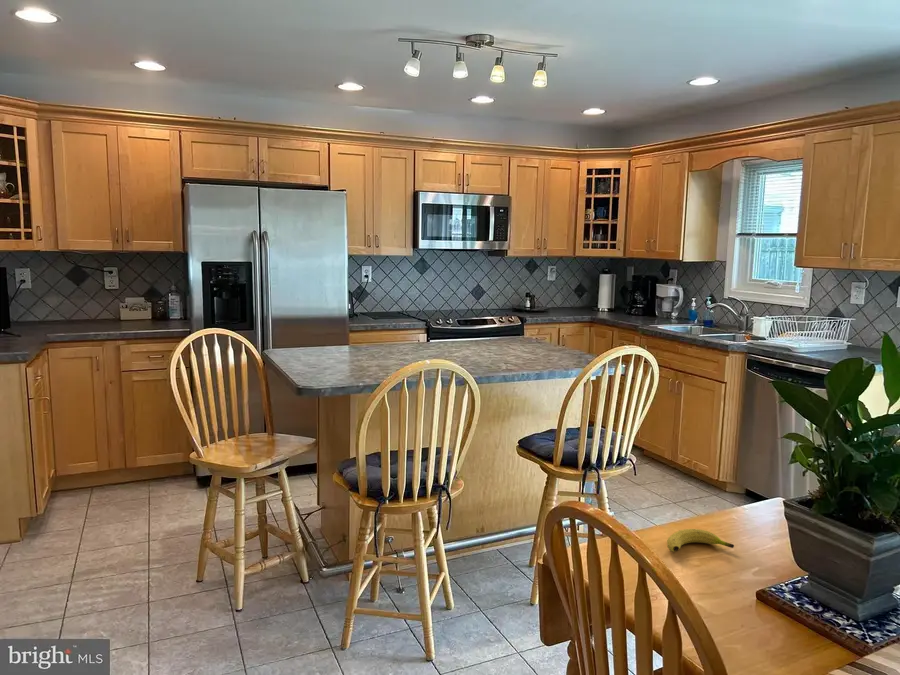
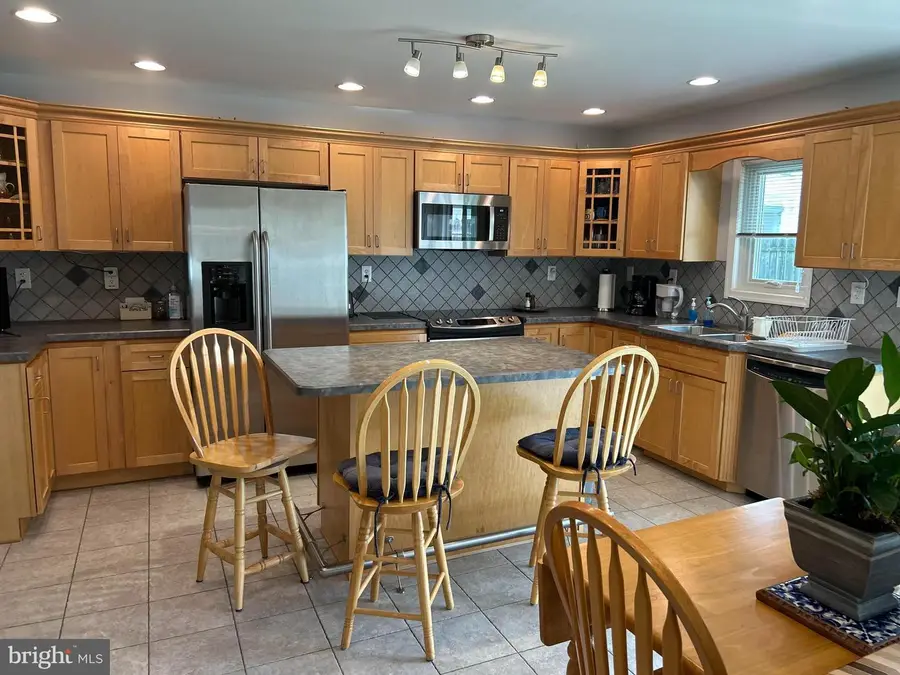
- fruit (699, 541)
